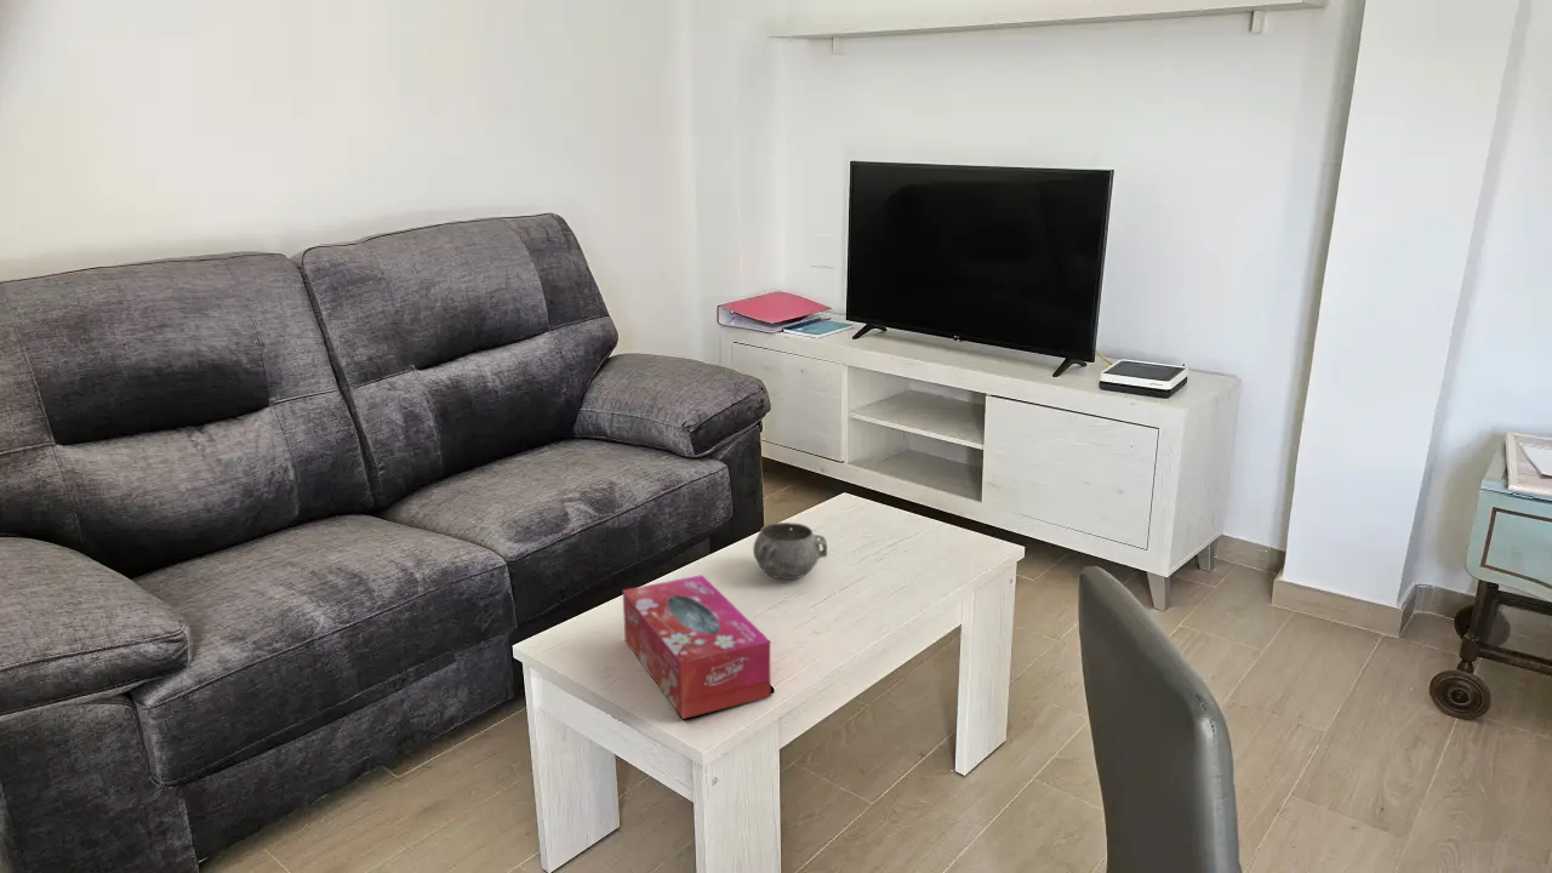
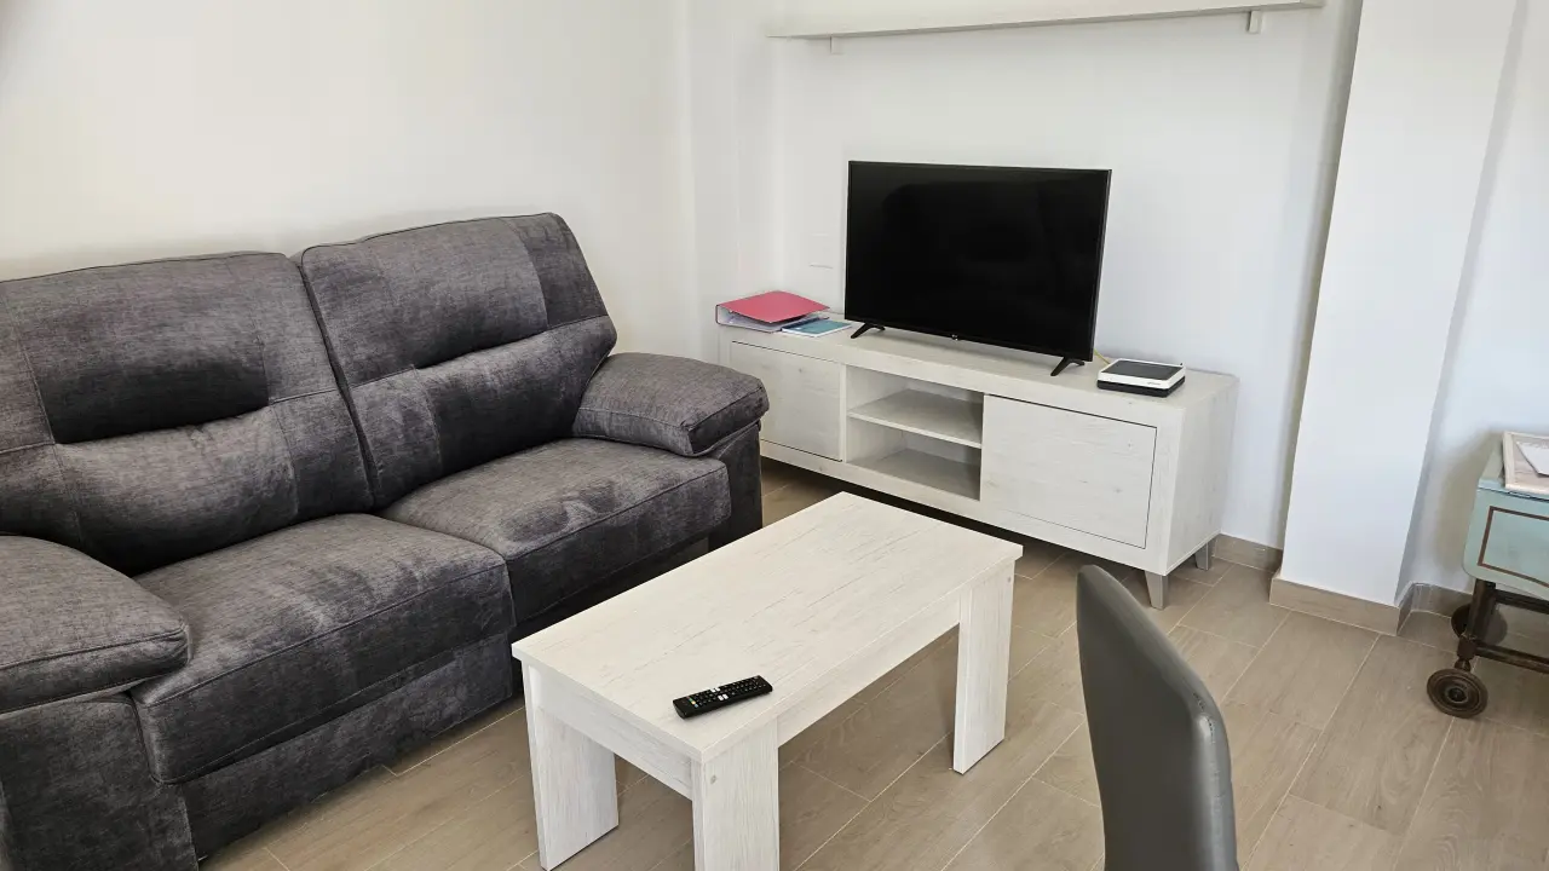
- decorative bowl (789, 550)
- tissue box (692, 640)
